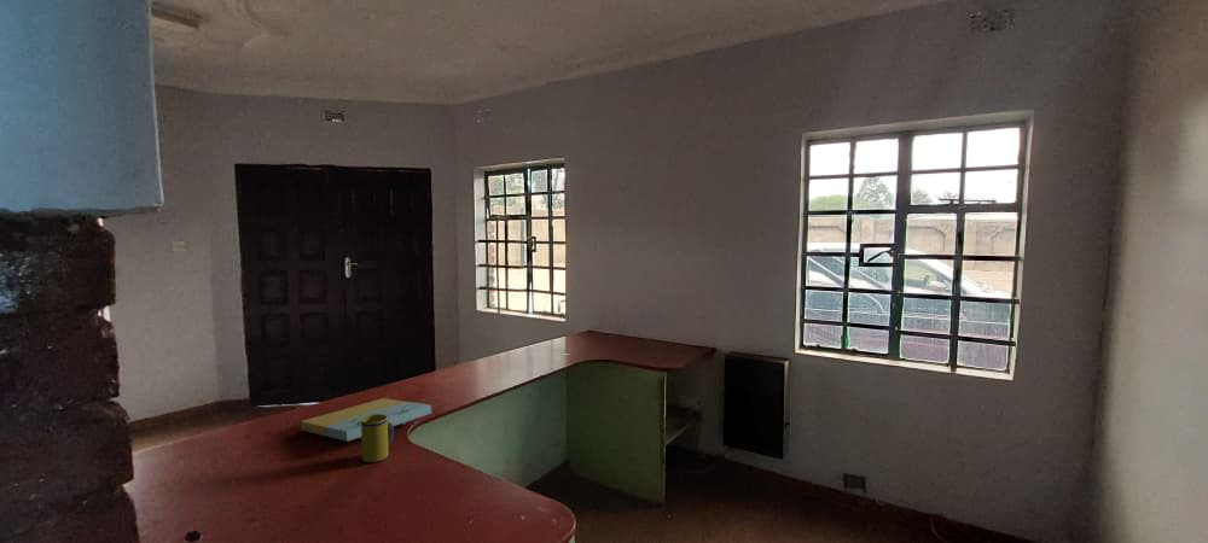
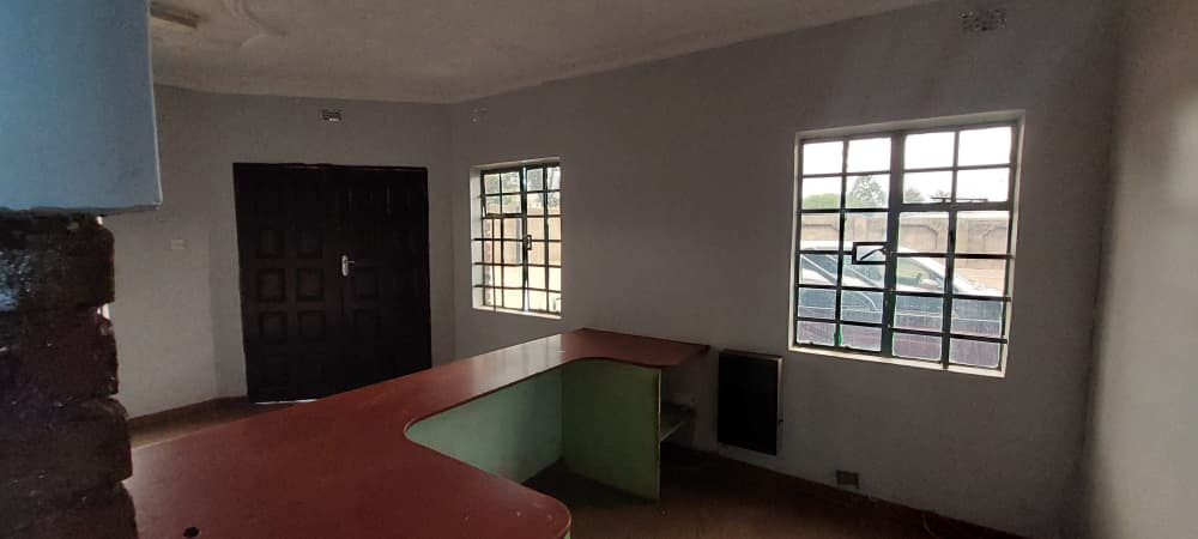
- architectural model (367, 415)
- mug (379, 436)
